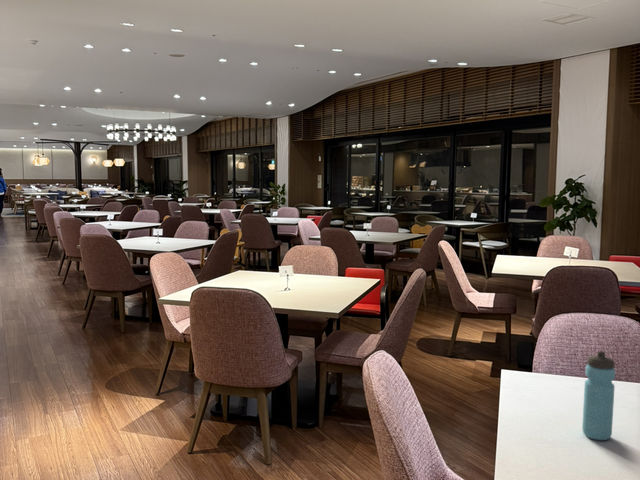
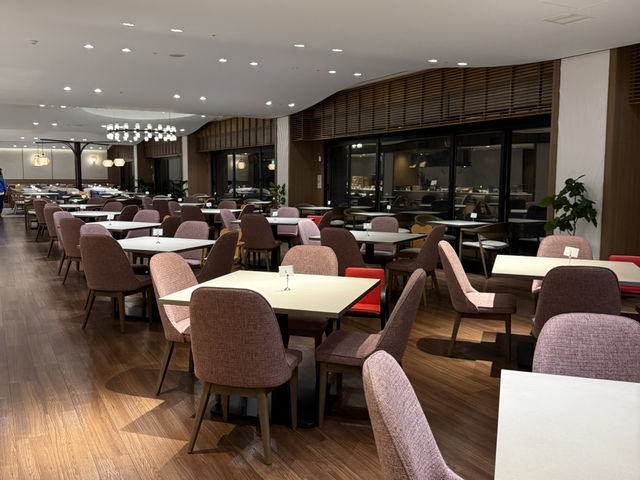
- water bottle (598, 393)
